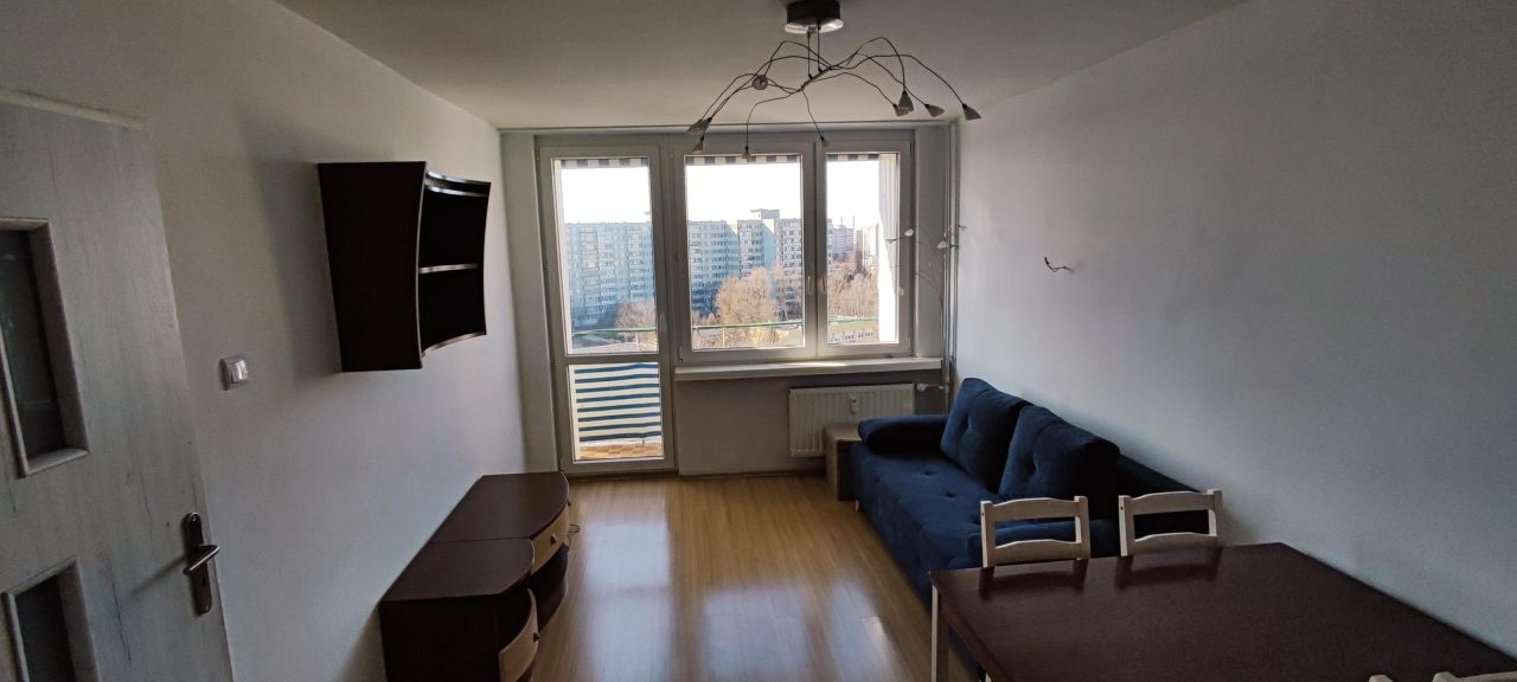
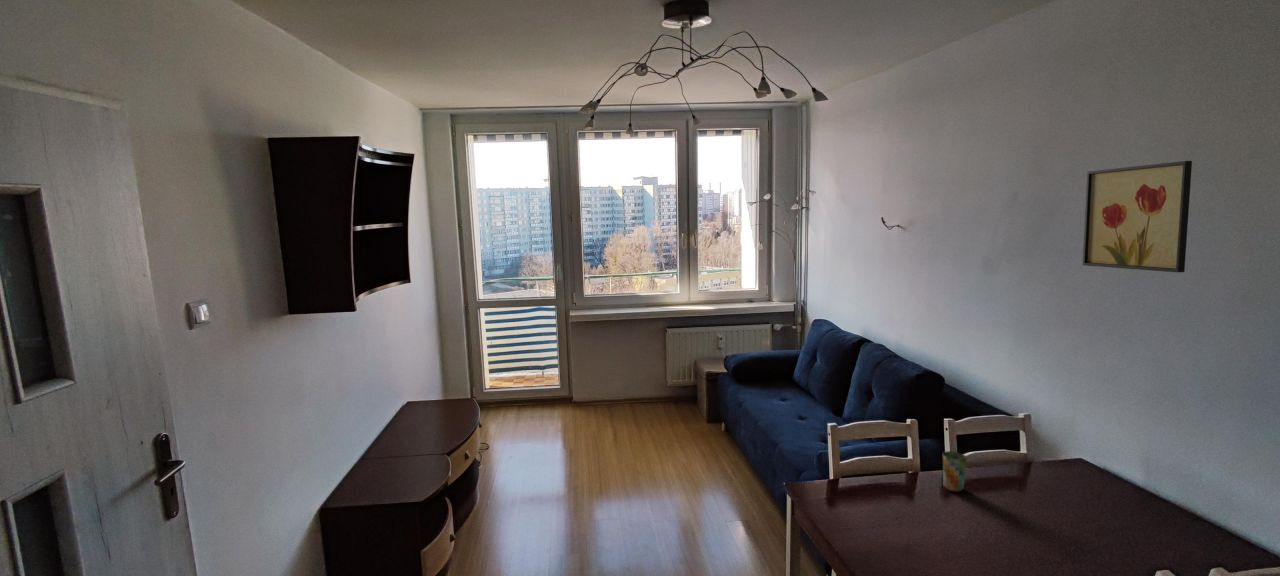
+ wall art (1134, 218)
+ cup (953, 471)
